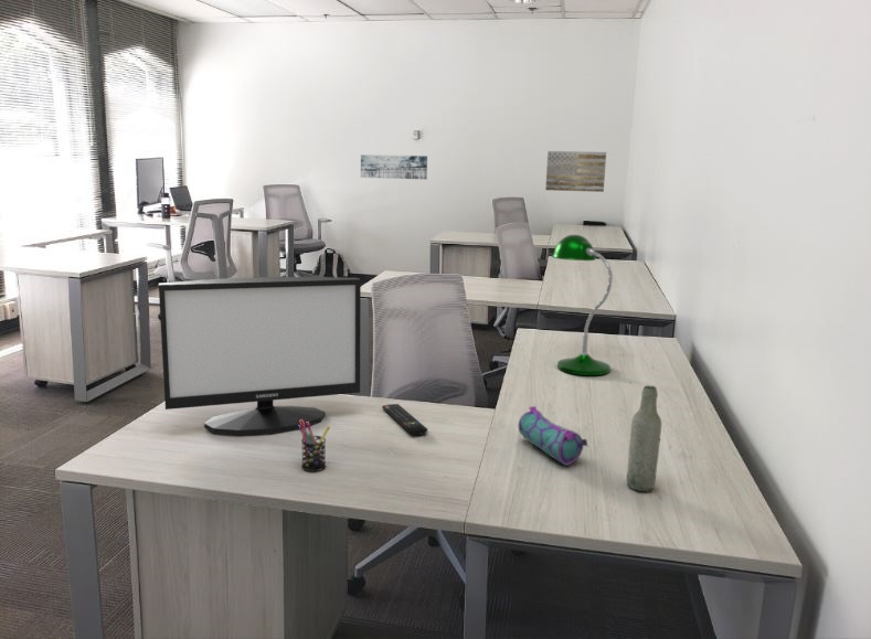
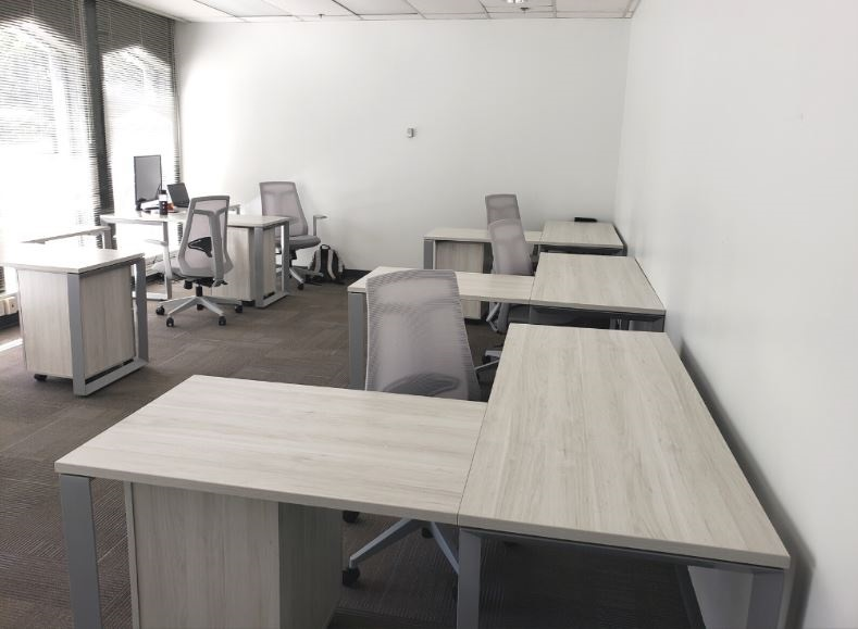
- wall art (575, 171)
- bottle (645, 437)
- pen holder (311, 444)
- remote control (403, 418)
- monitor (264, 352)
- wall art (393, 167)
- pencil case (550, 435)
- desk lamp (592, 310)
